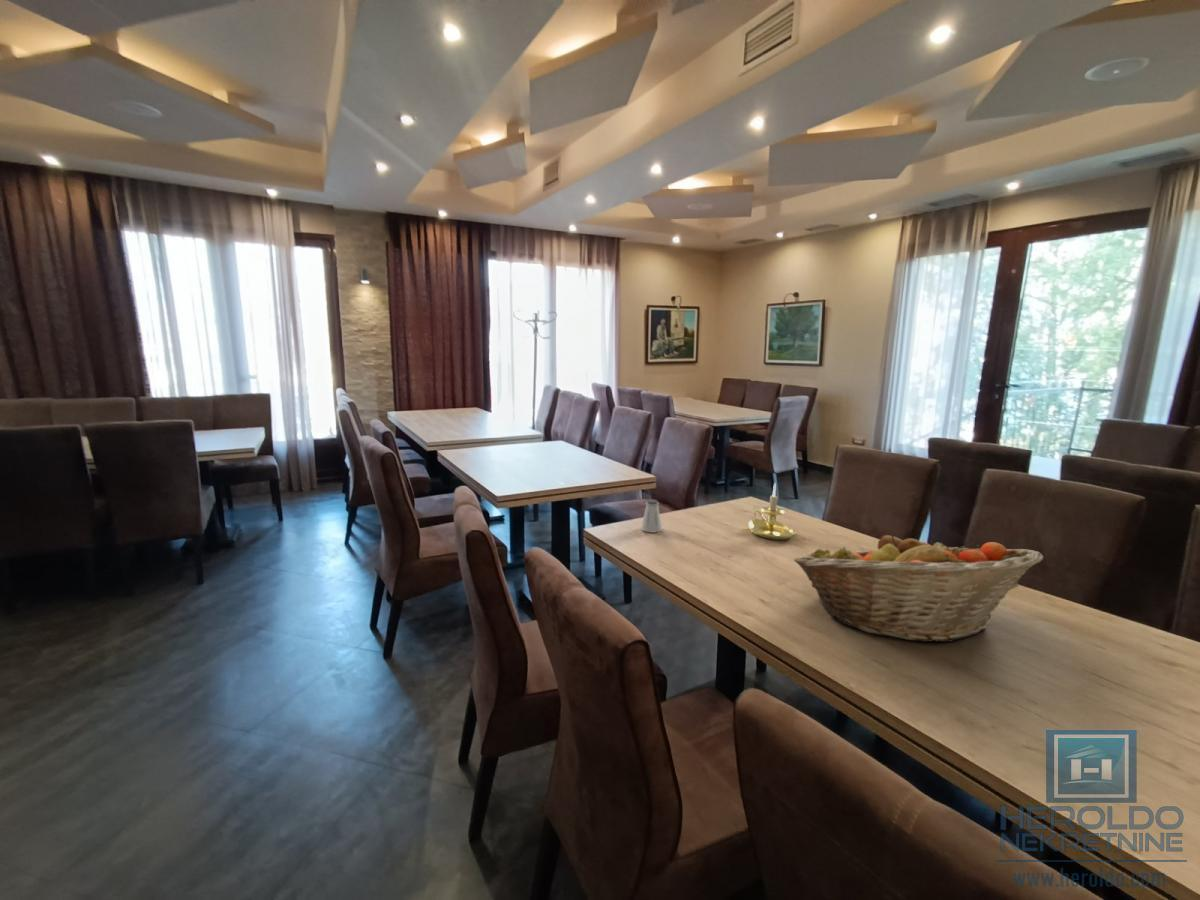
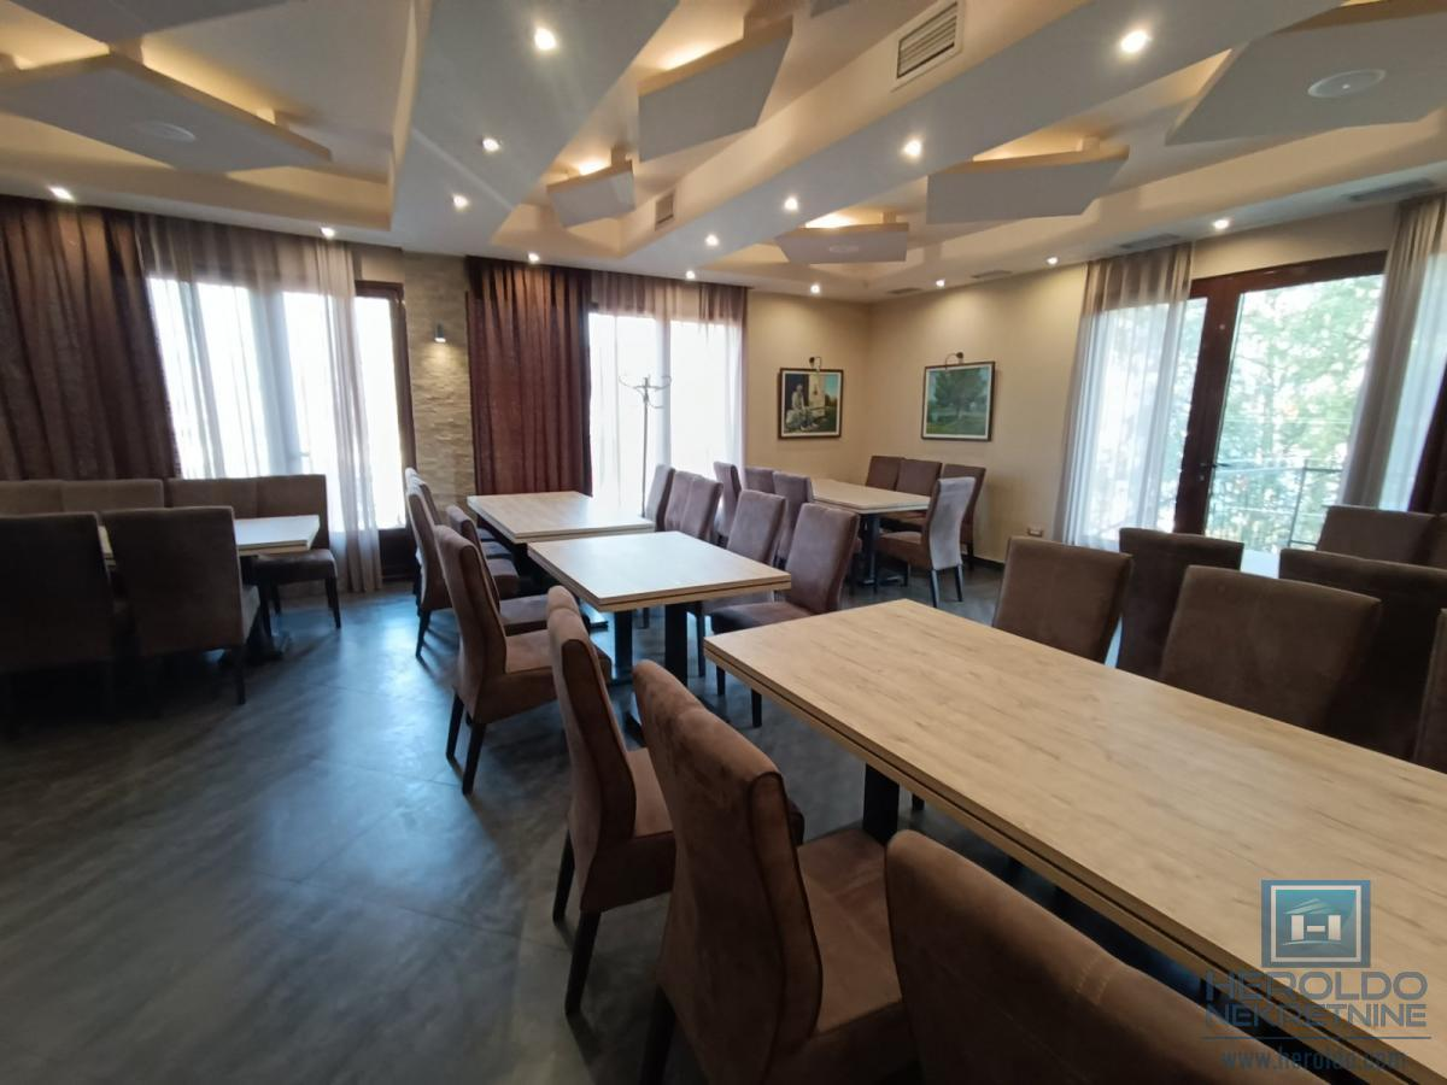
- candle holder (770, 506)
- saltshaker (651, 514)
- fruit basket (909, 573)
